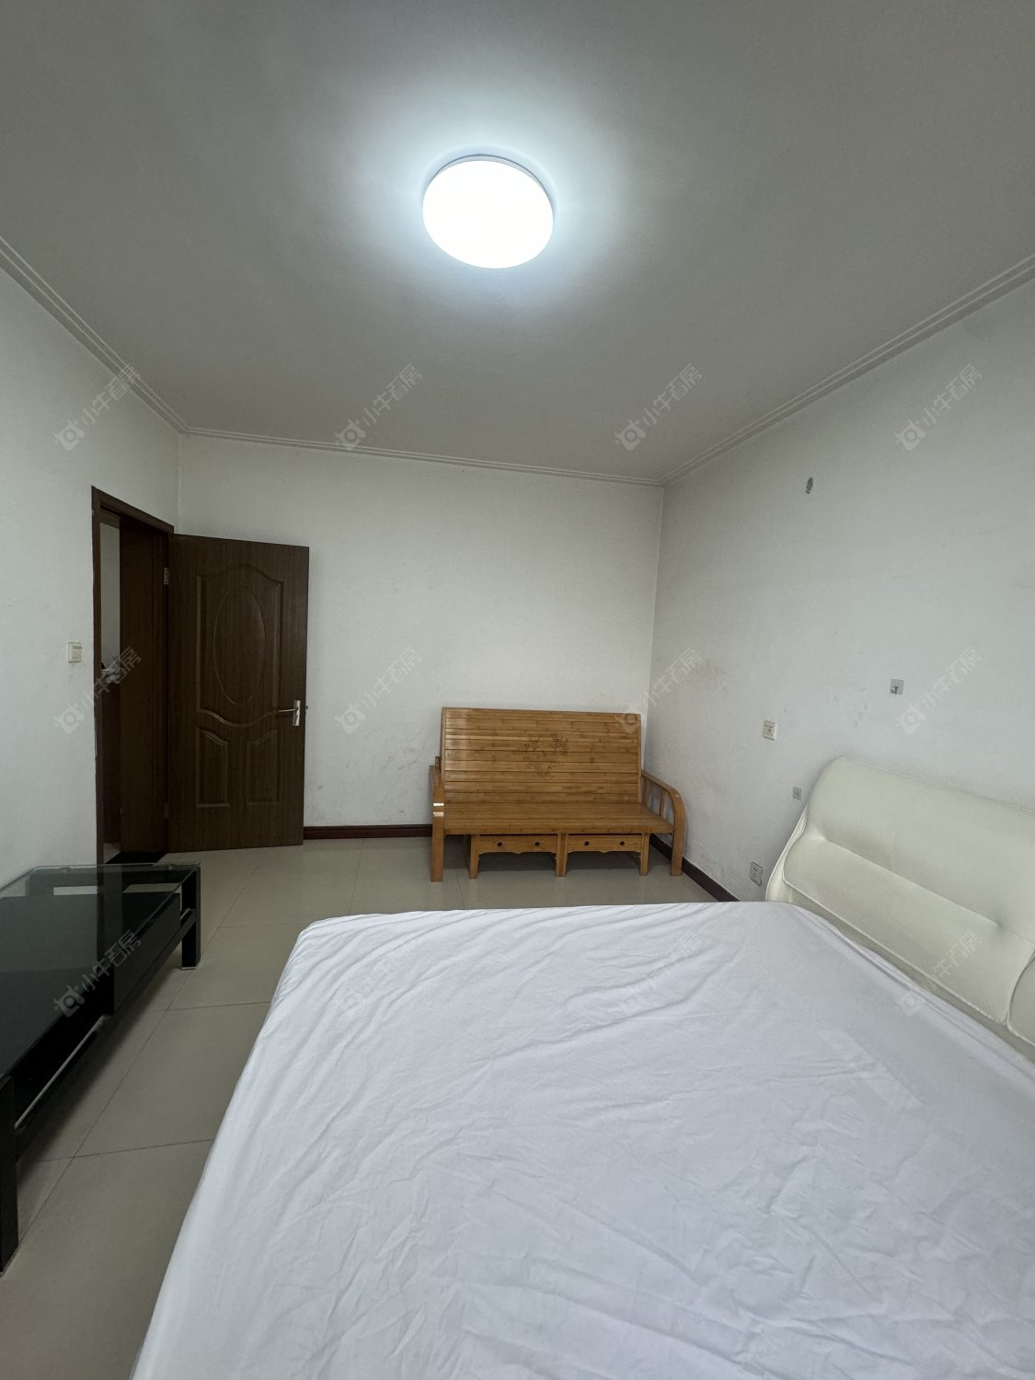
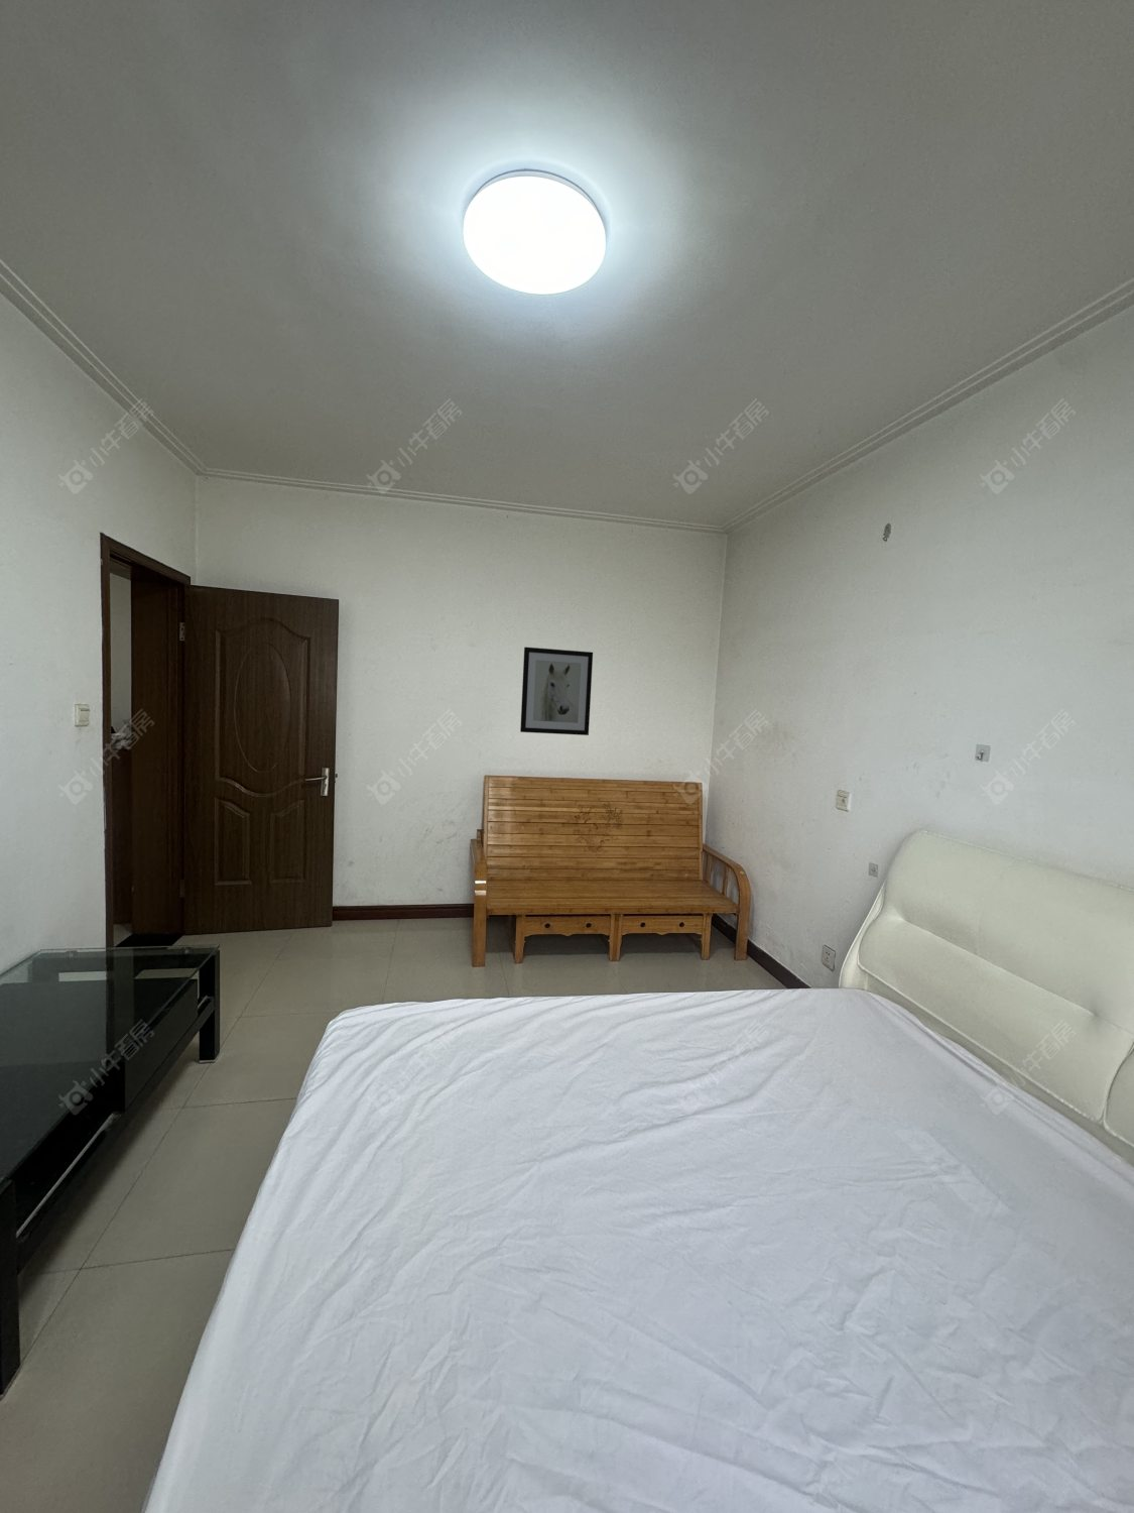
+ wall art (556, 692)
